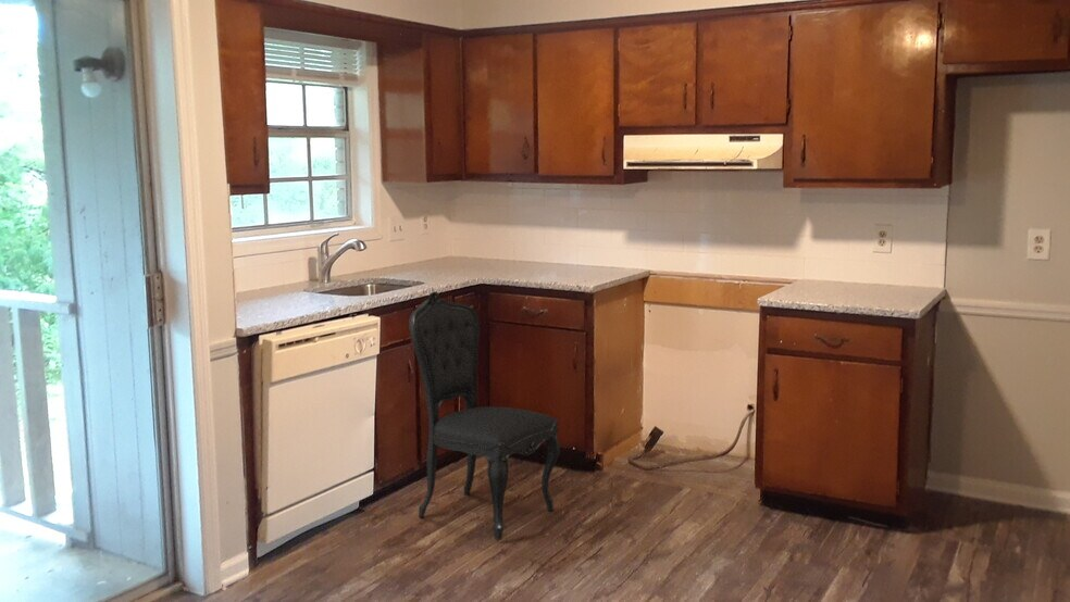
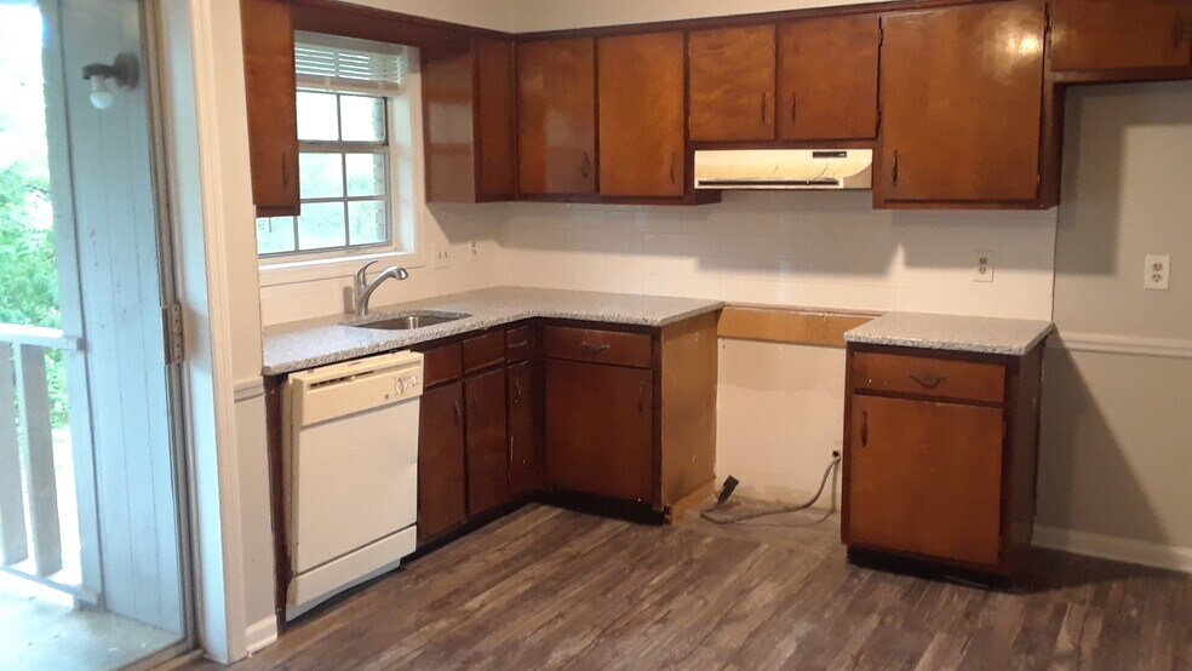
- dining chair (480, 407)
